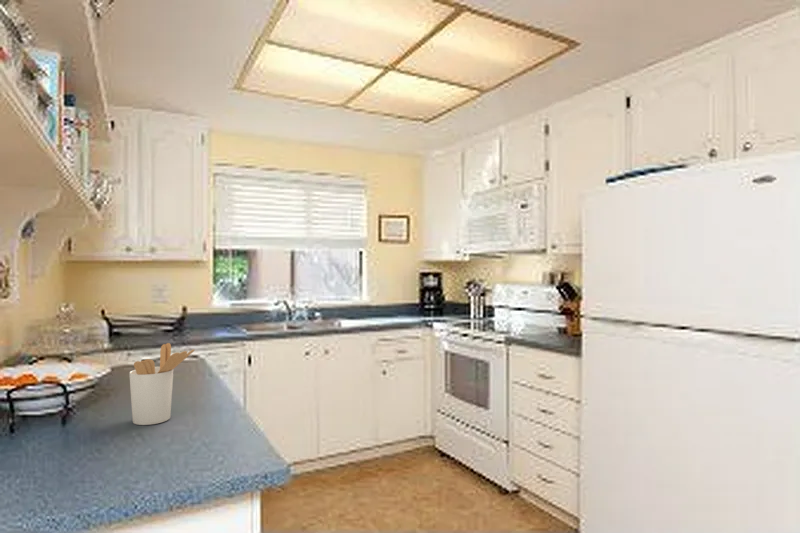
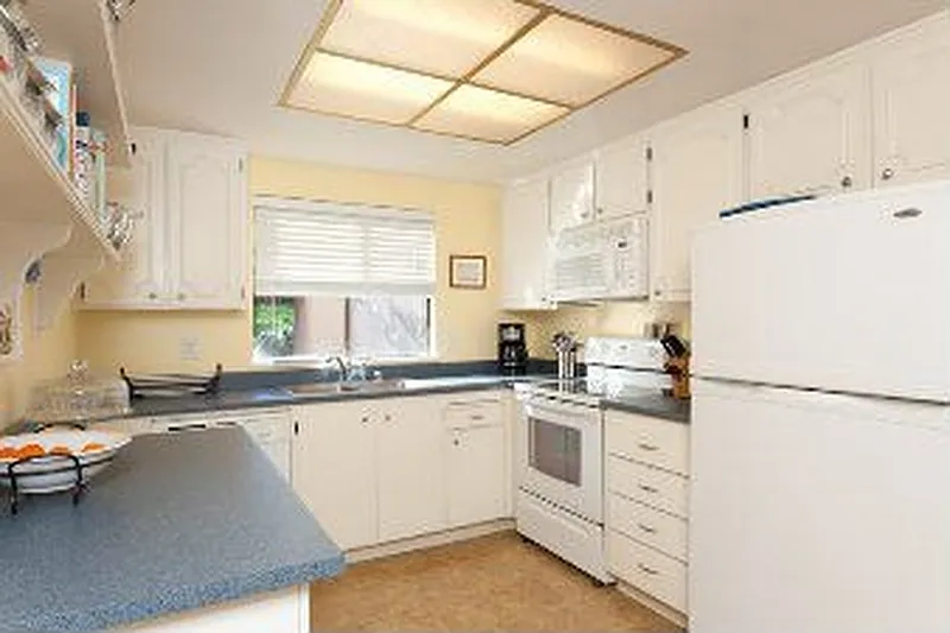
- utensil holder (161, 383)
